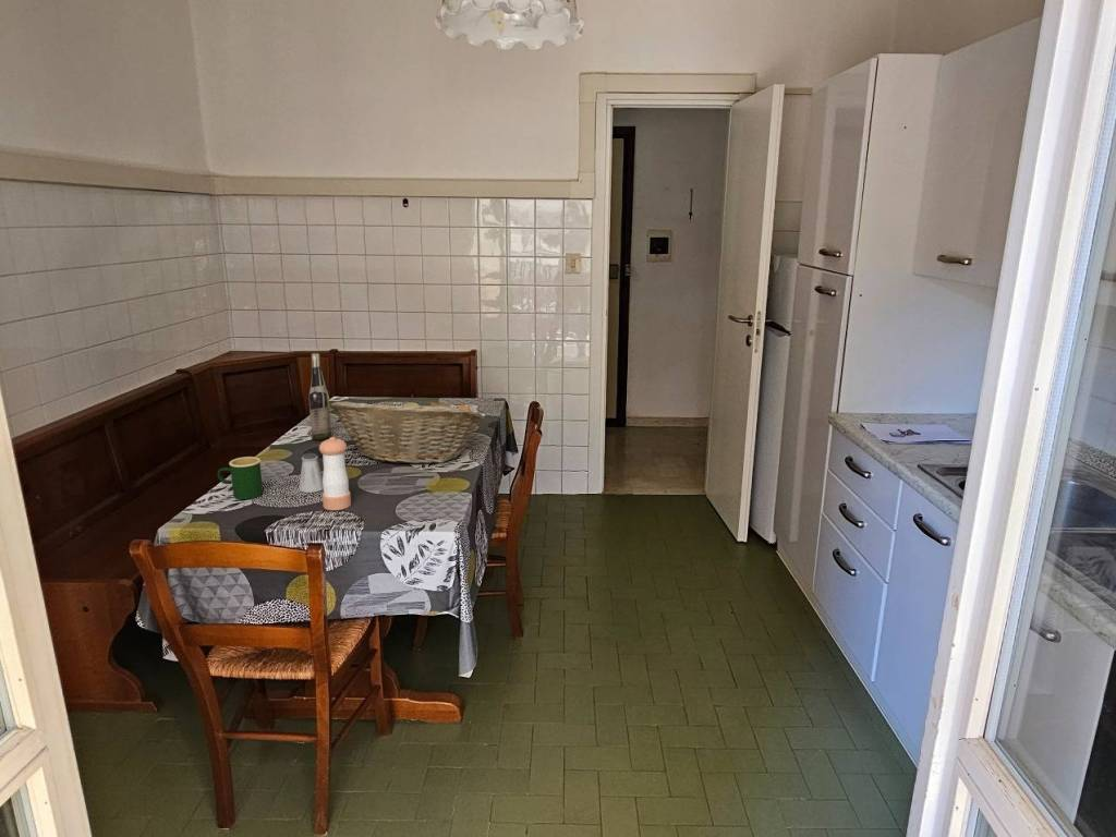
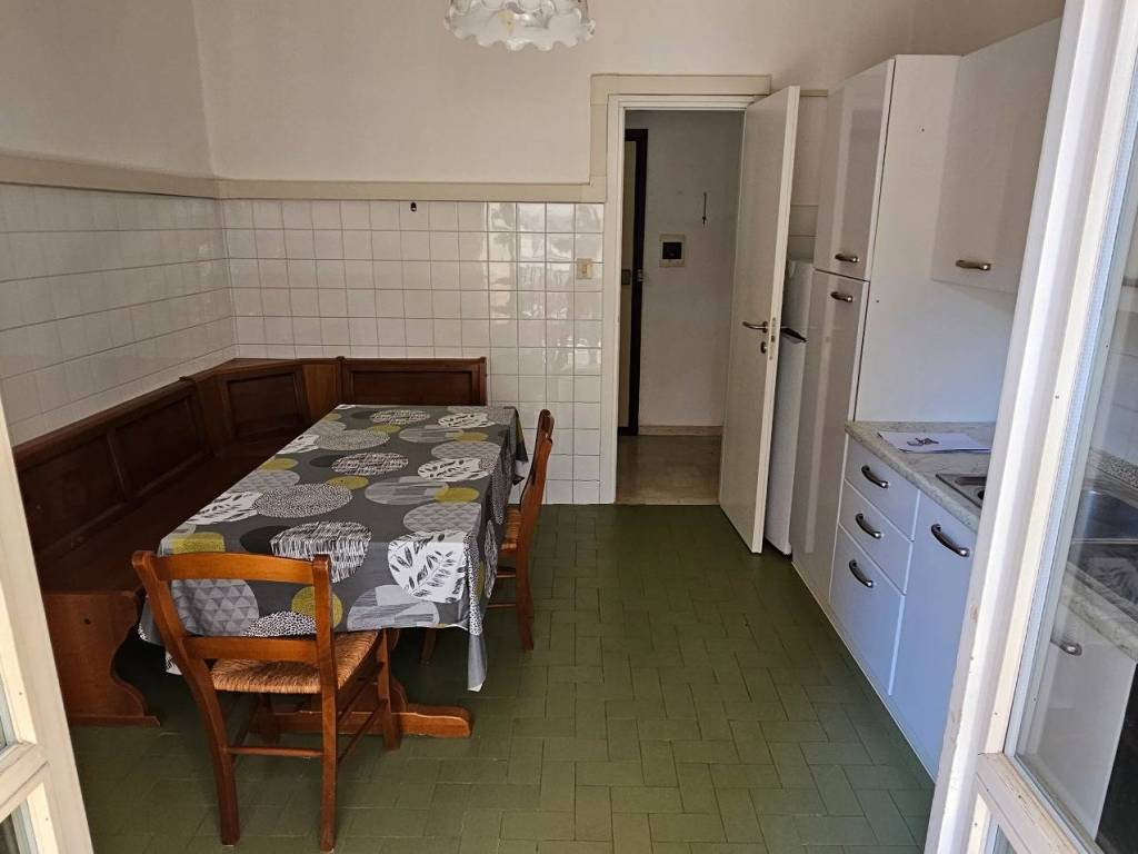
- fruit basket (408, 422)
- wine bottle (318, 396)
- pepper shaker (335, 471)
- mug (239, 477)
- saltshaker (311, 471)
